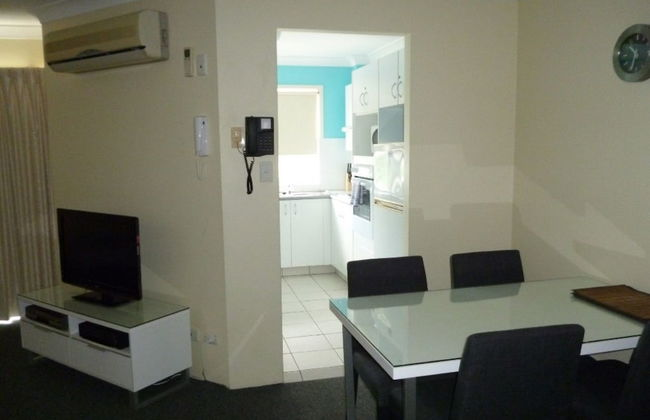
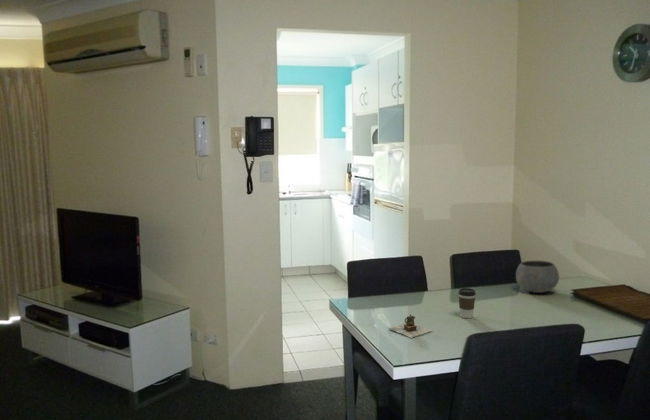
+ teapot (410, 322)
+ bowl (537, 277)
+ coffee cup (466, 303)
